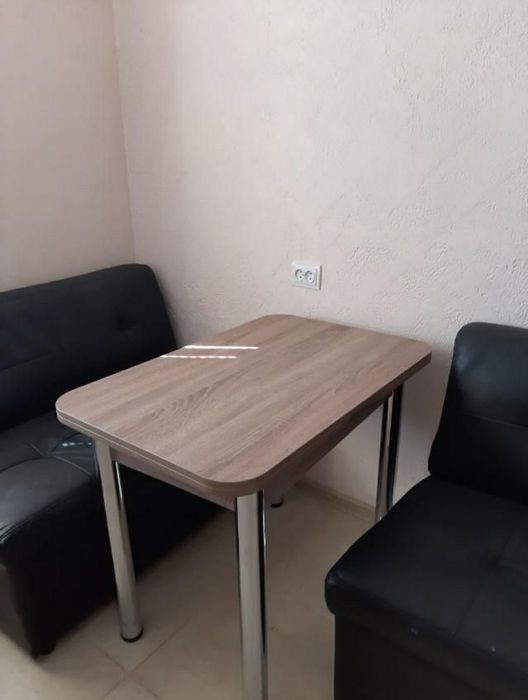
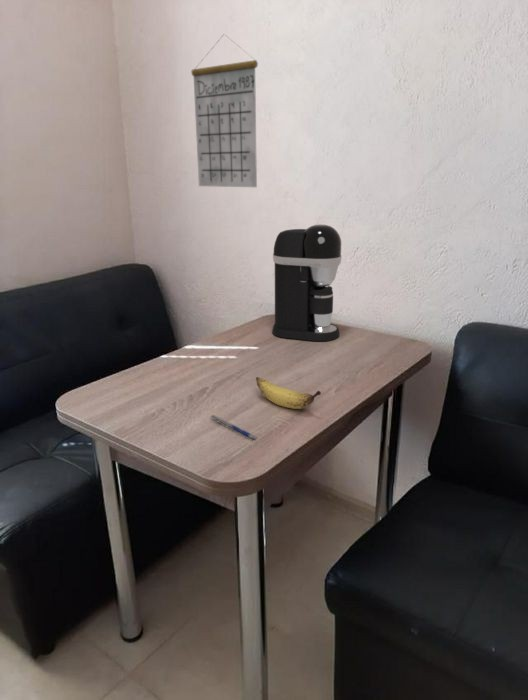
+ calendar (224, 113)
+ banana (286, 393)
+ coffee maker (306, 280)
+ pen (232, 426)
